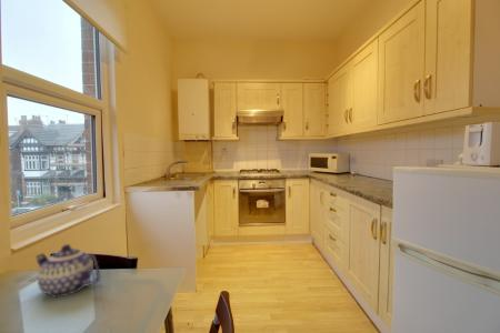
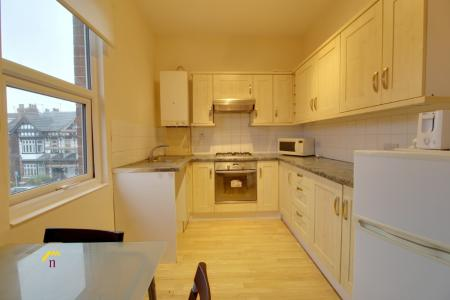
- teapot (67, 266)
